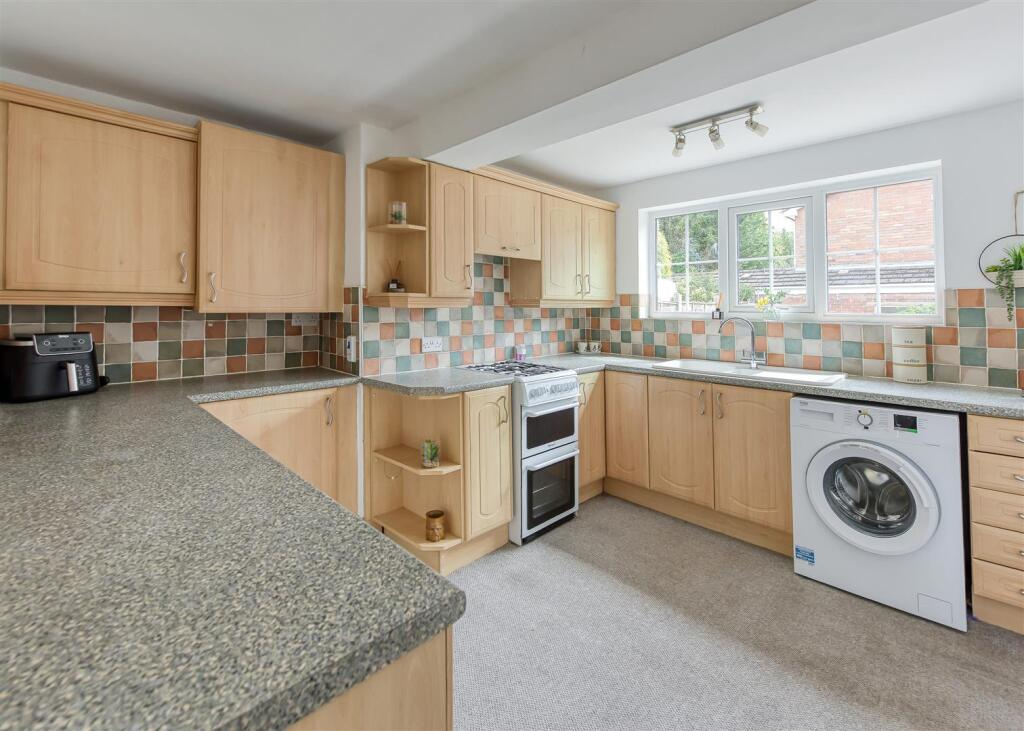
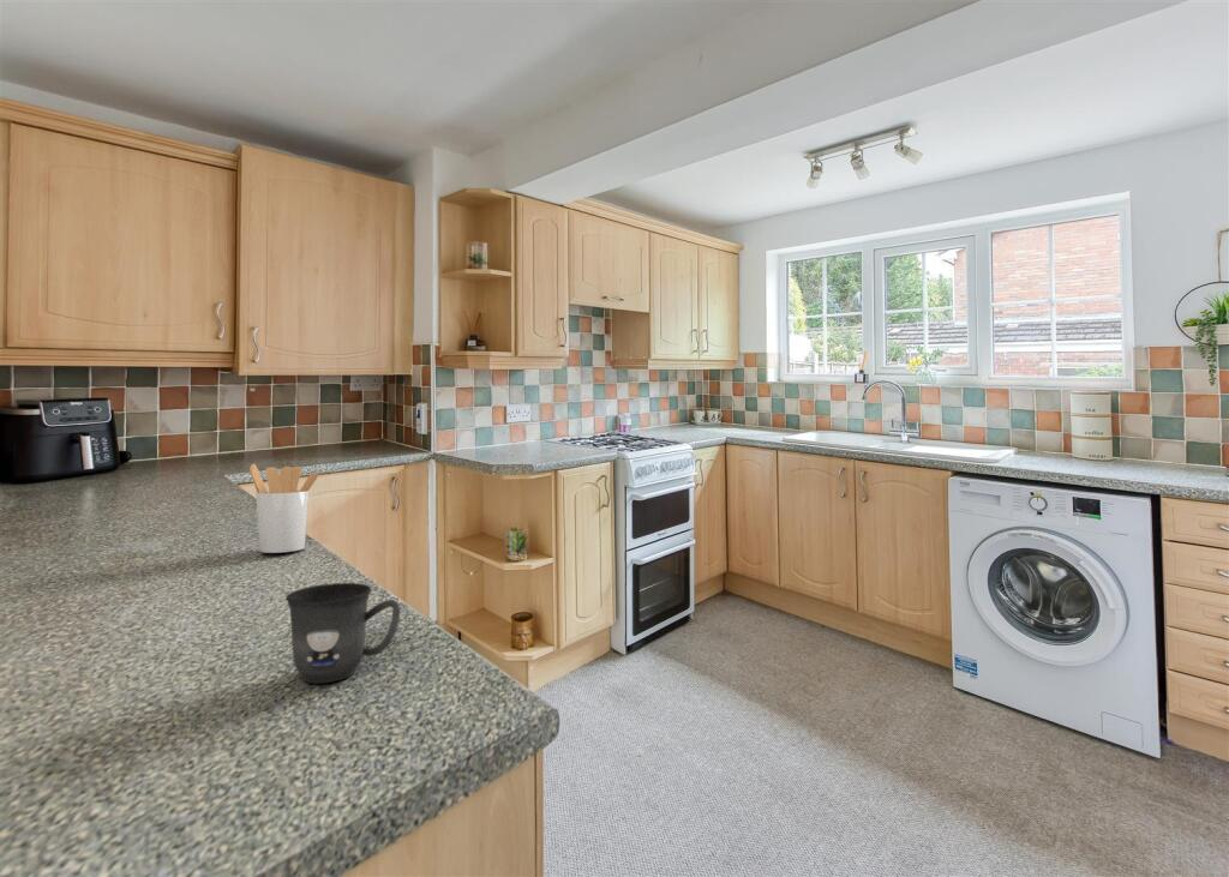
+ mug (344, 631)
+ utensil holder (282, 505)
